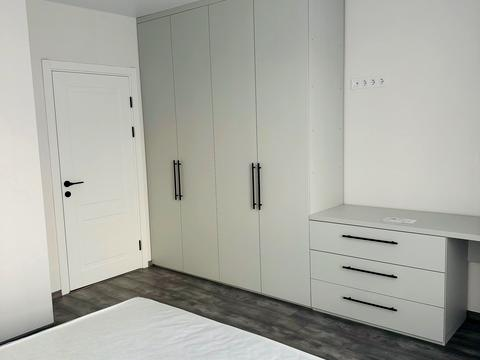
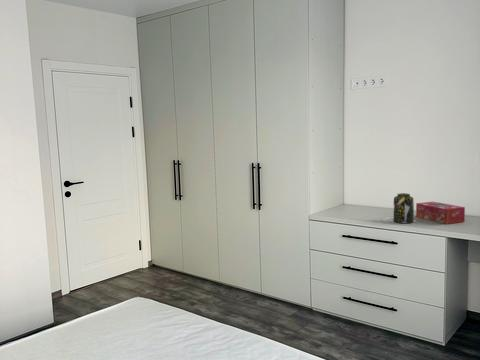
+ jar (403, 207)
+ tissue box (439, 212)
